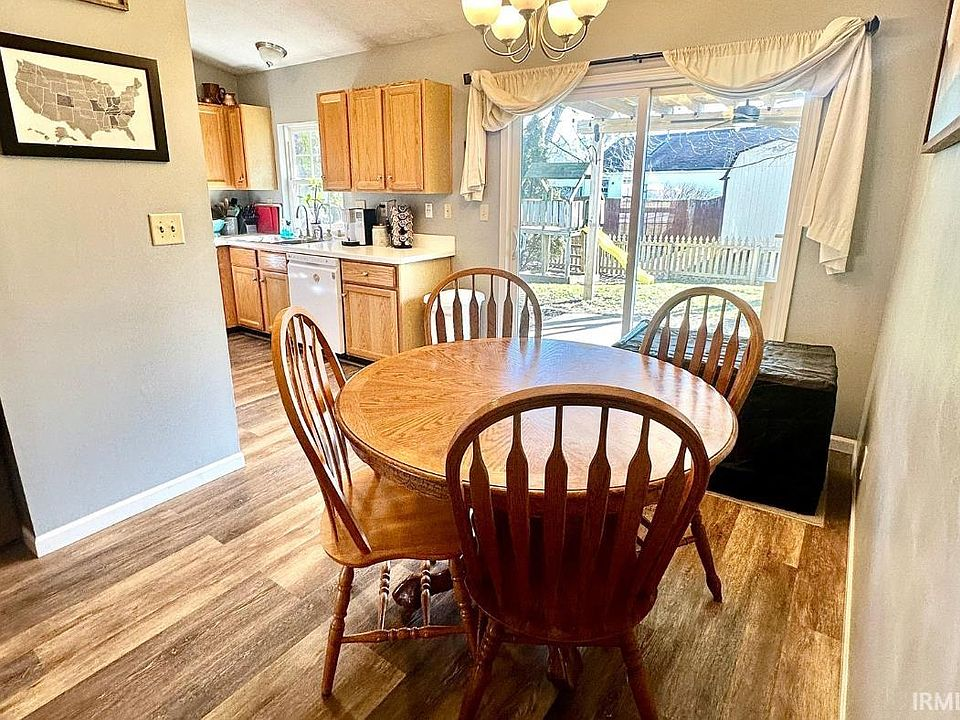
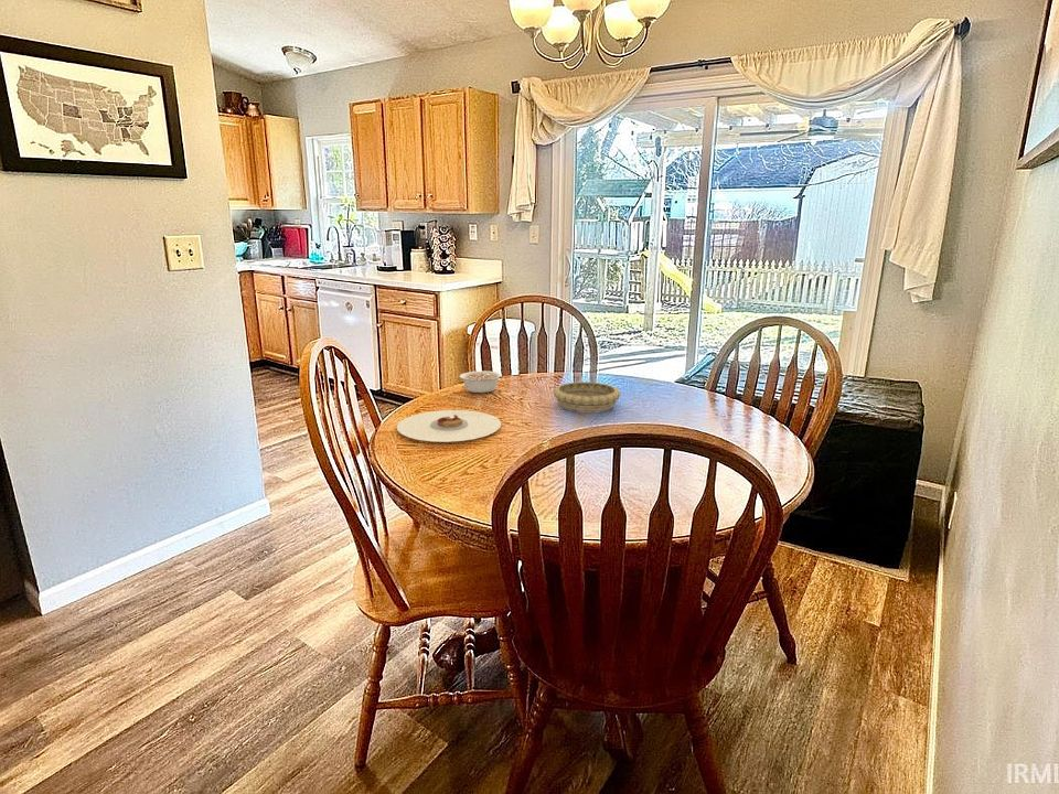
+ decorative bowl (586, 396)
+ plate (449, 421)
+ legume (482, 380)
